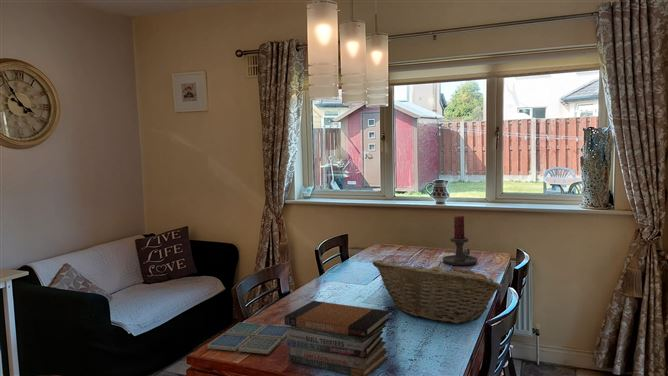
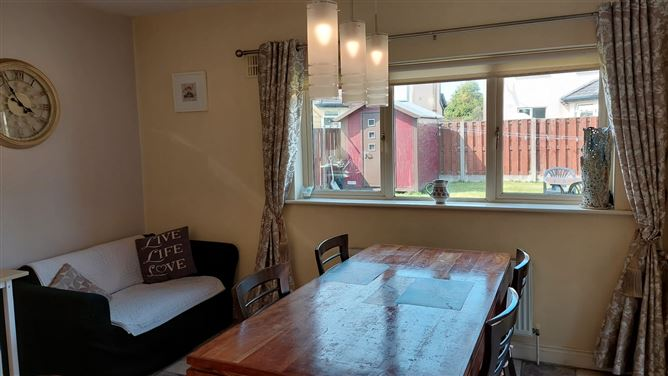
- candle holder (461, 238)
- book stack (336, 336)
- drink coaster (252, 336)
- fruit basket (434, 283)
